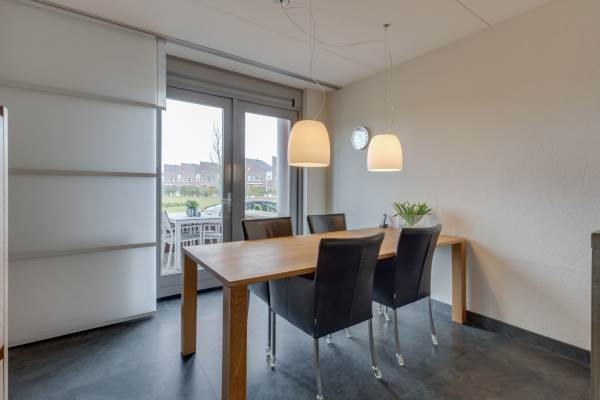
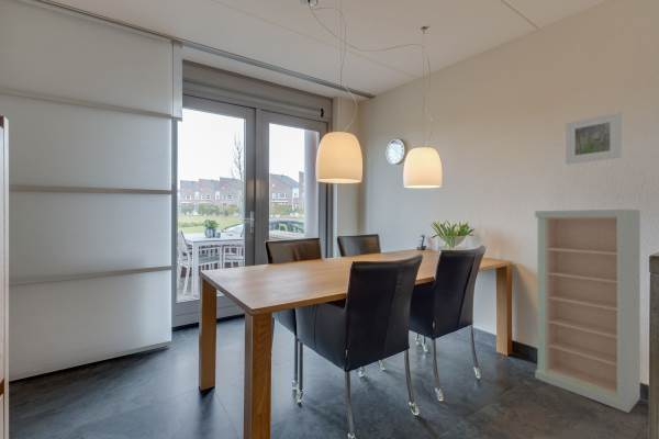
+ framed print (592, 139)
+ shelving unit (584, 299)
